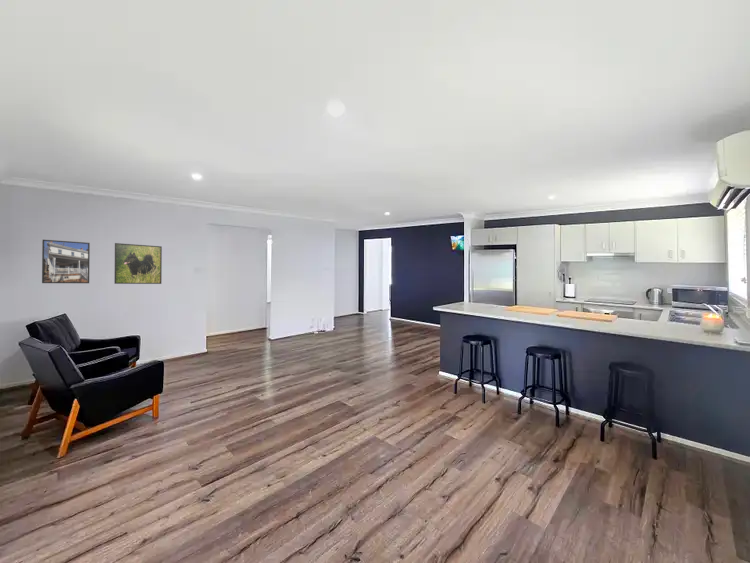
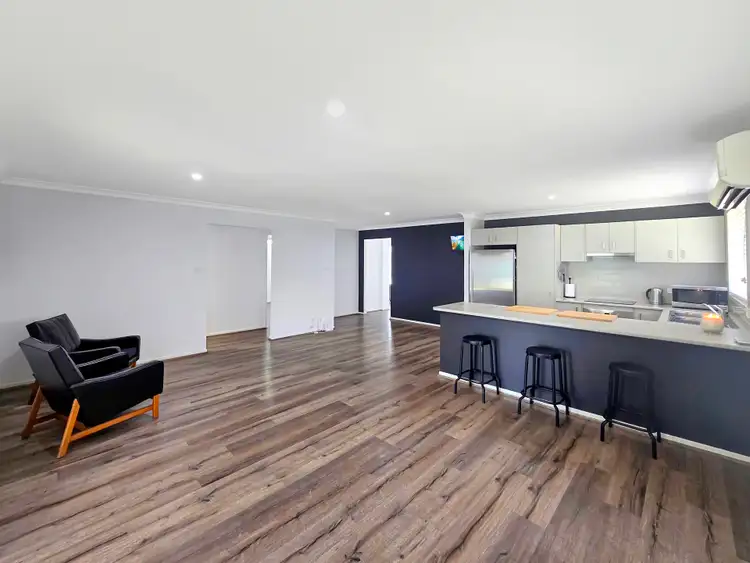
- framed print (66, 262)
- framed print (139, 264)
